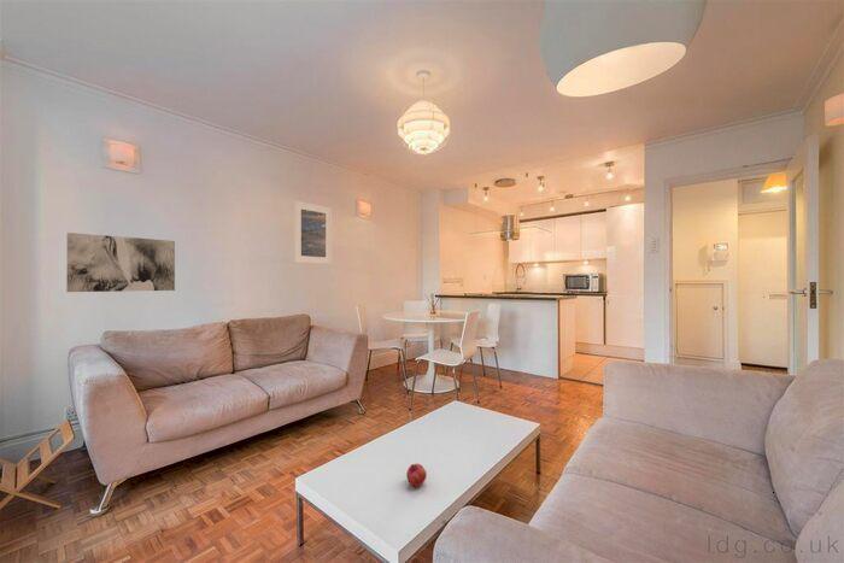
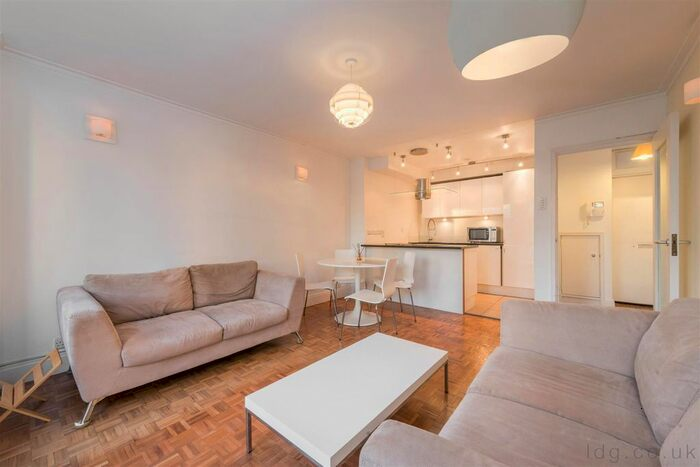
- fruit (416, 473)
- wall art (125, 264)
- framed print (313, 234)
